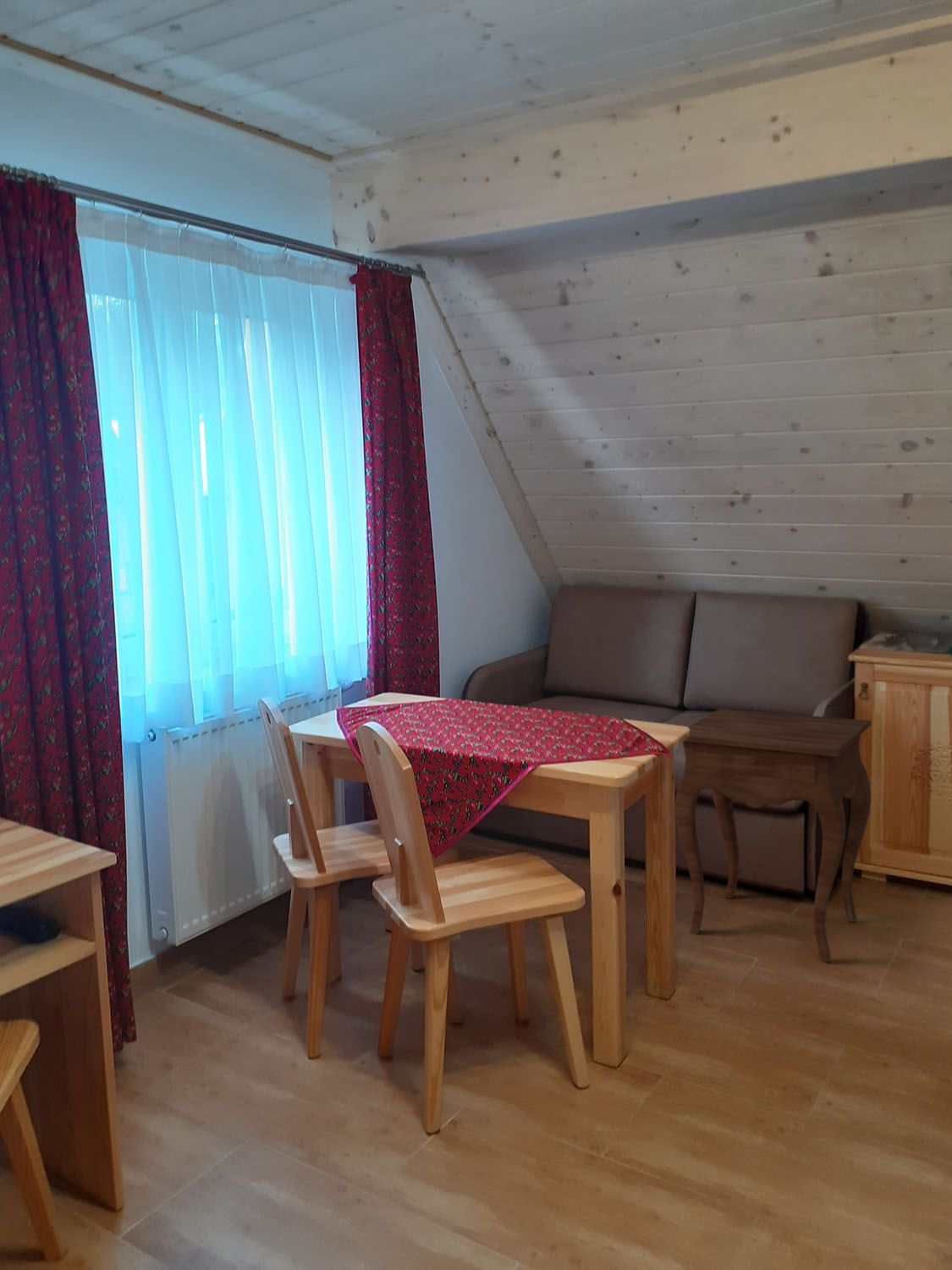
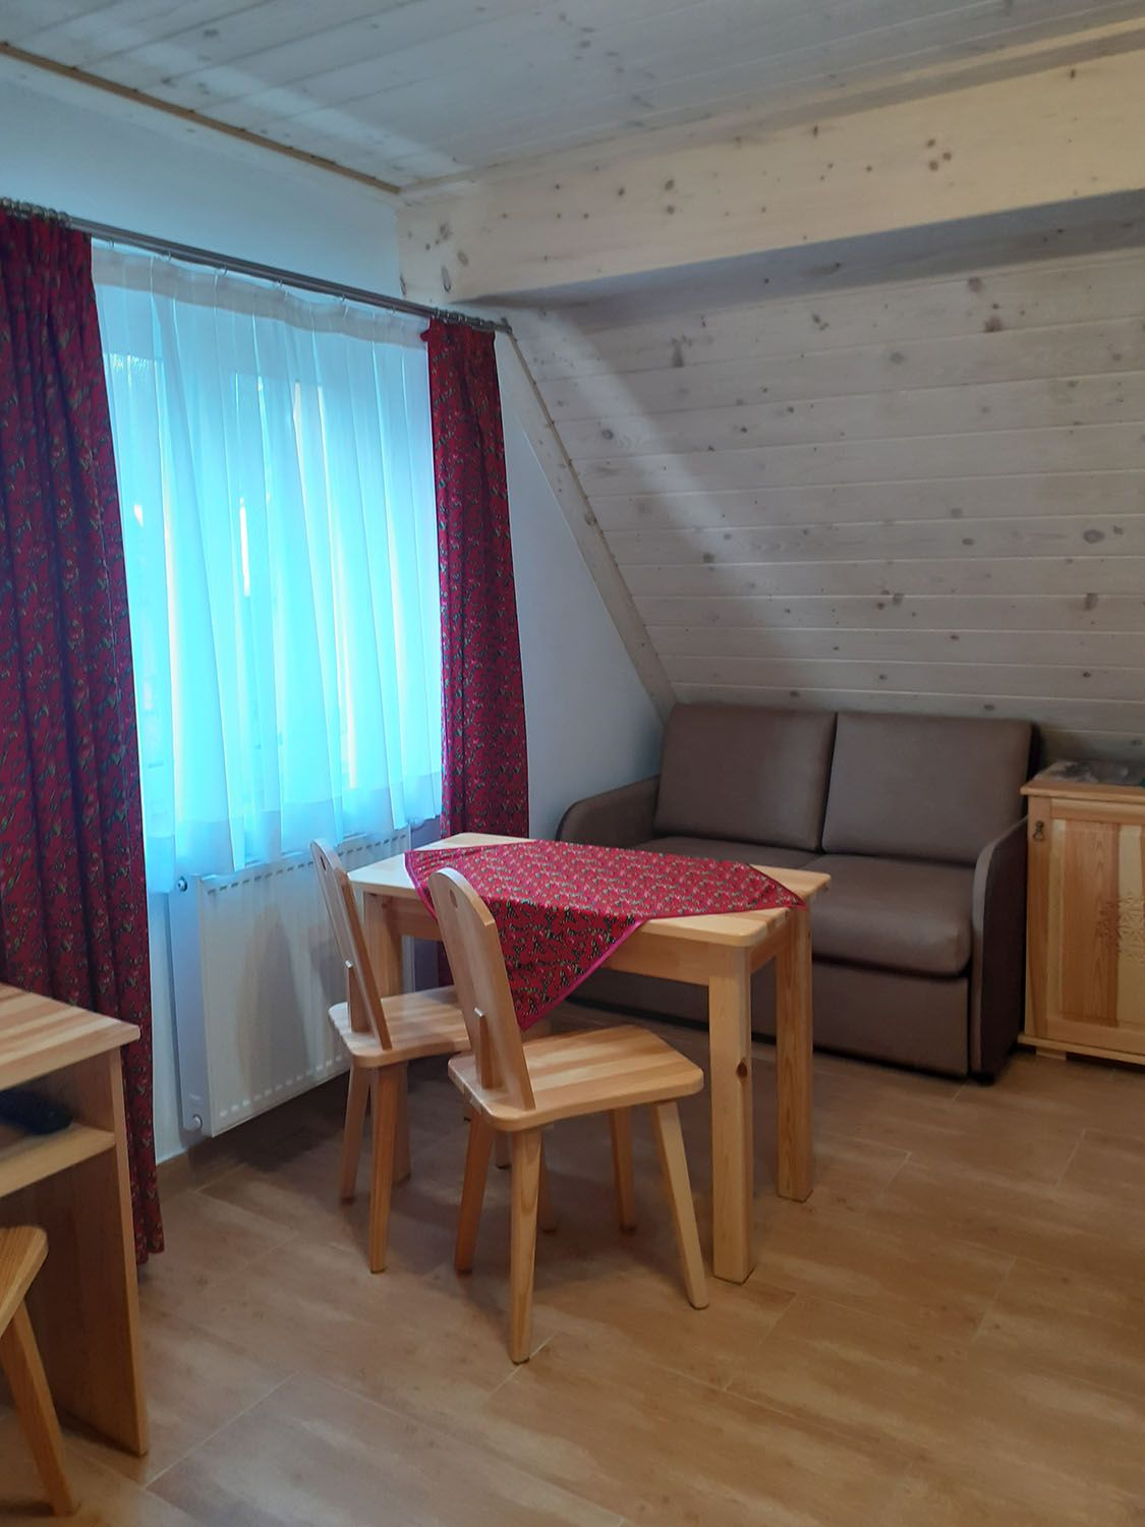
- side table (762, 807)
